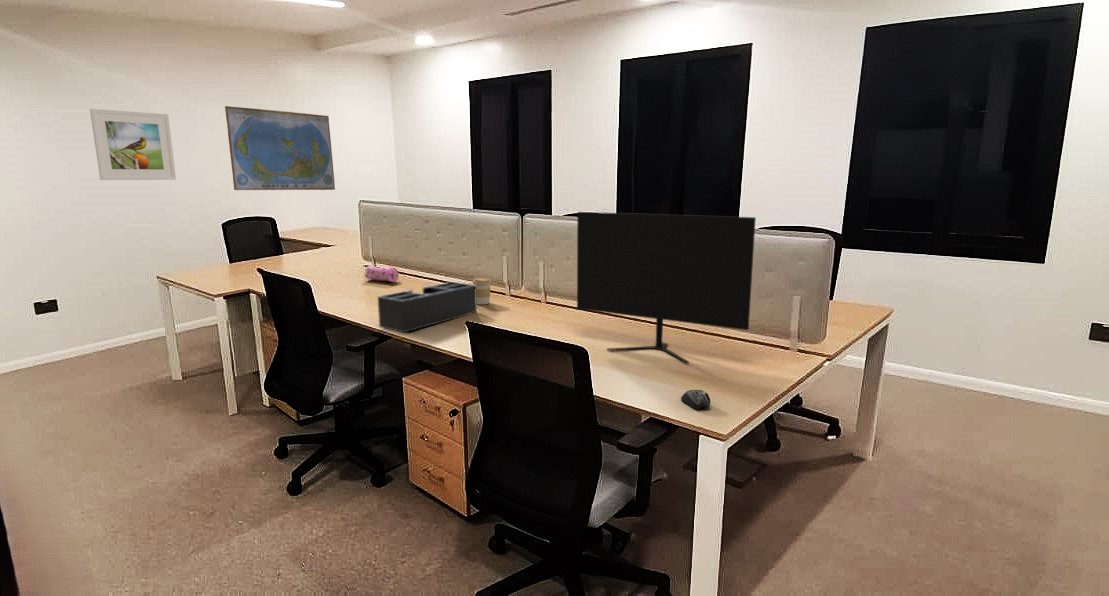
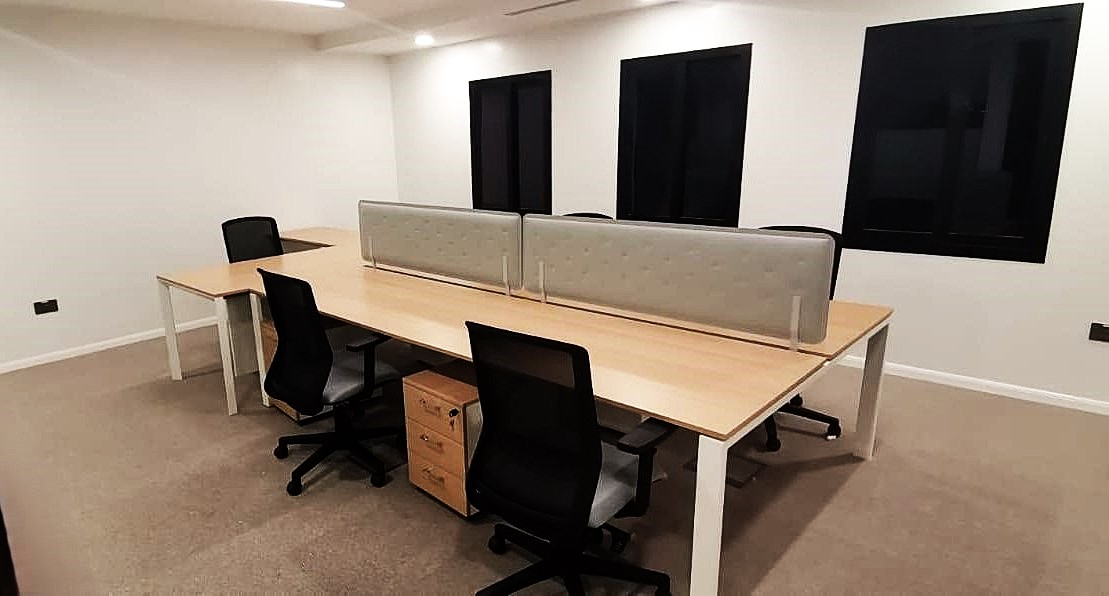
- desk organizer (429, 305)
- monitor (657, 284)
- computer mouse (695, 397)
- world map (284, 151)
- pencil case (382, 273)
- coffee cup (482, 290)
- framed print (135, 146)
